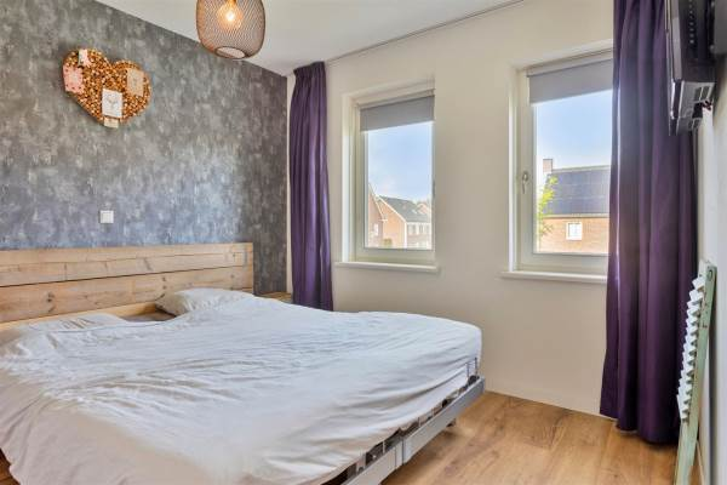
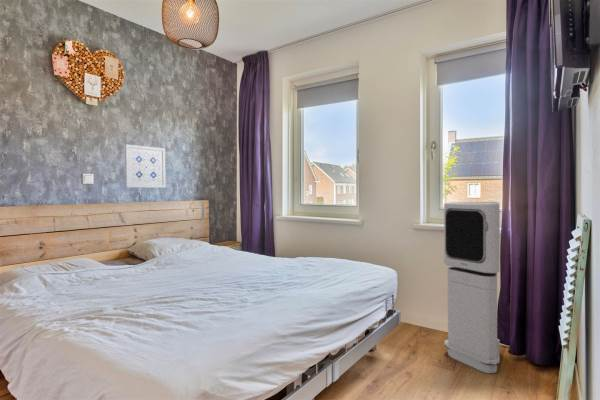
+ wall art (146, 167)
+ air purifier (481, 280)
